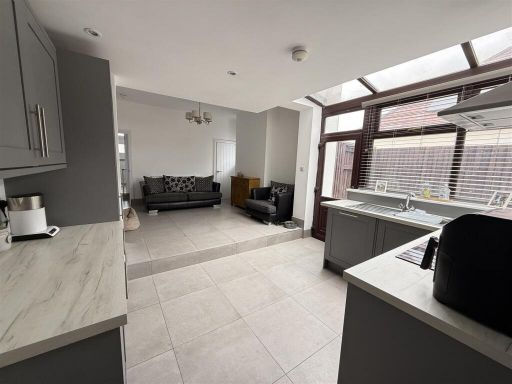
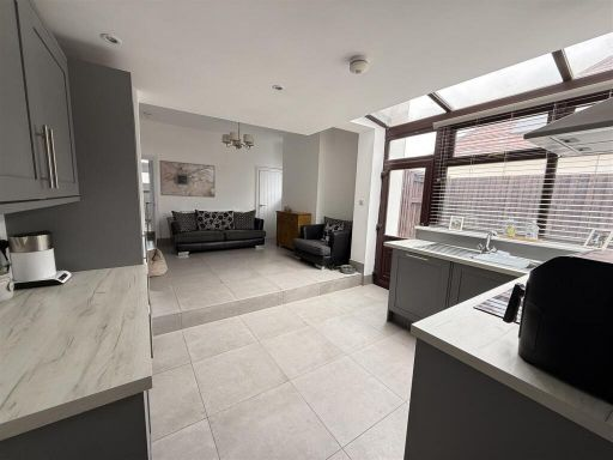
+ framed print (188, 180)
